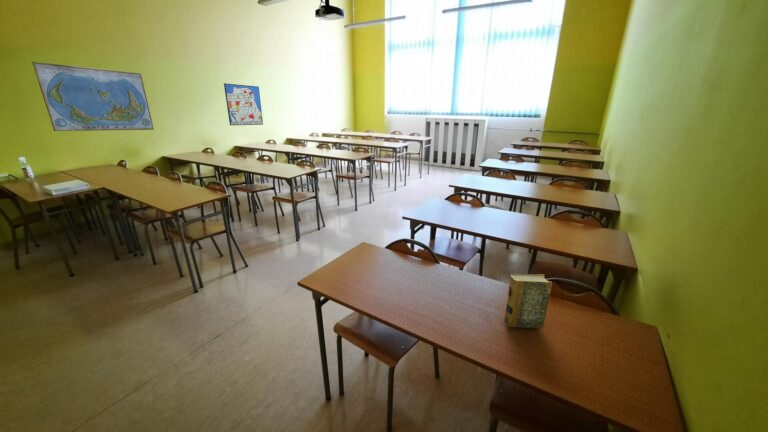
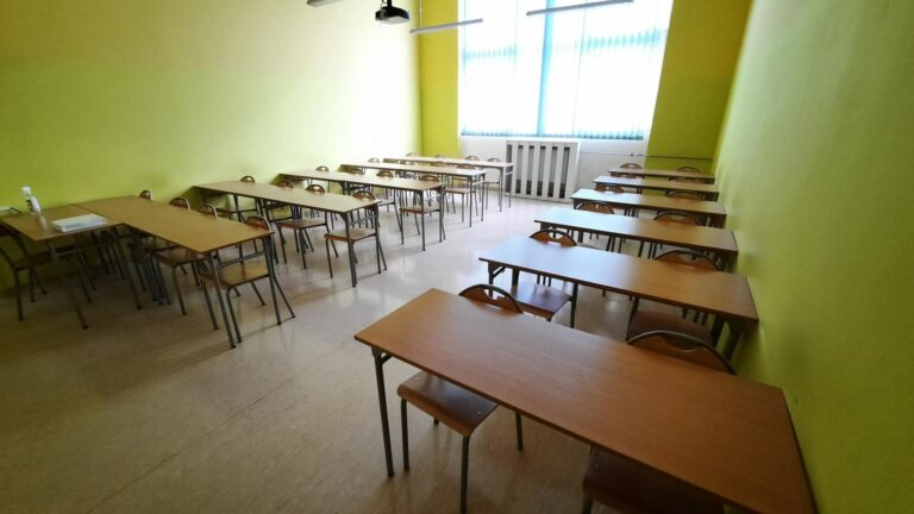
- world map (101, 100)
- hardback book (526, 300)
- wall art (244, 105)
